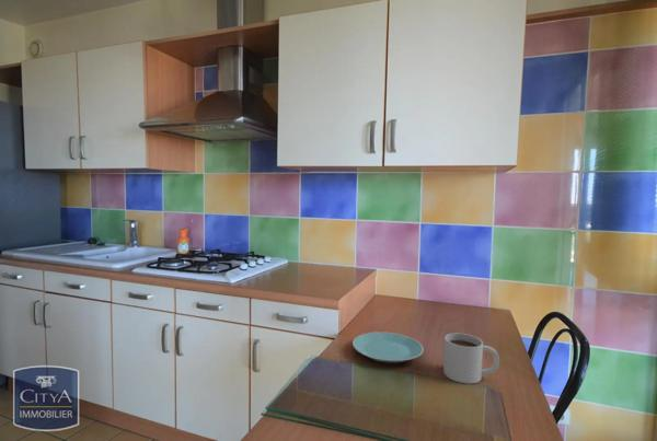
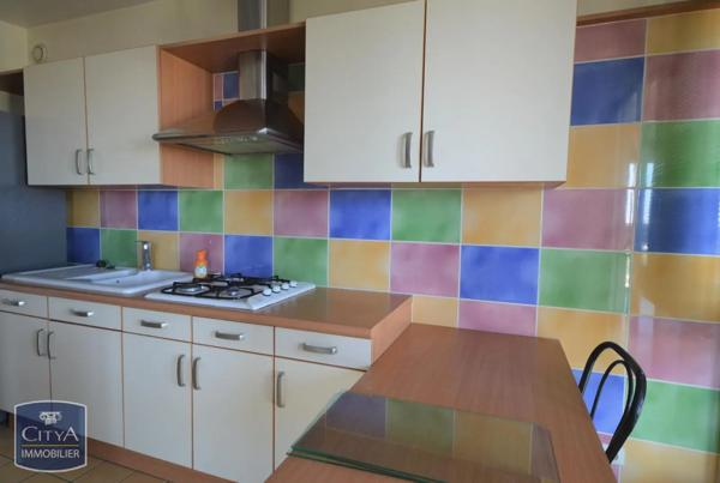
- plate (387, 348)
- mug (471, 358)
